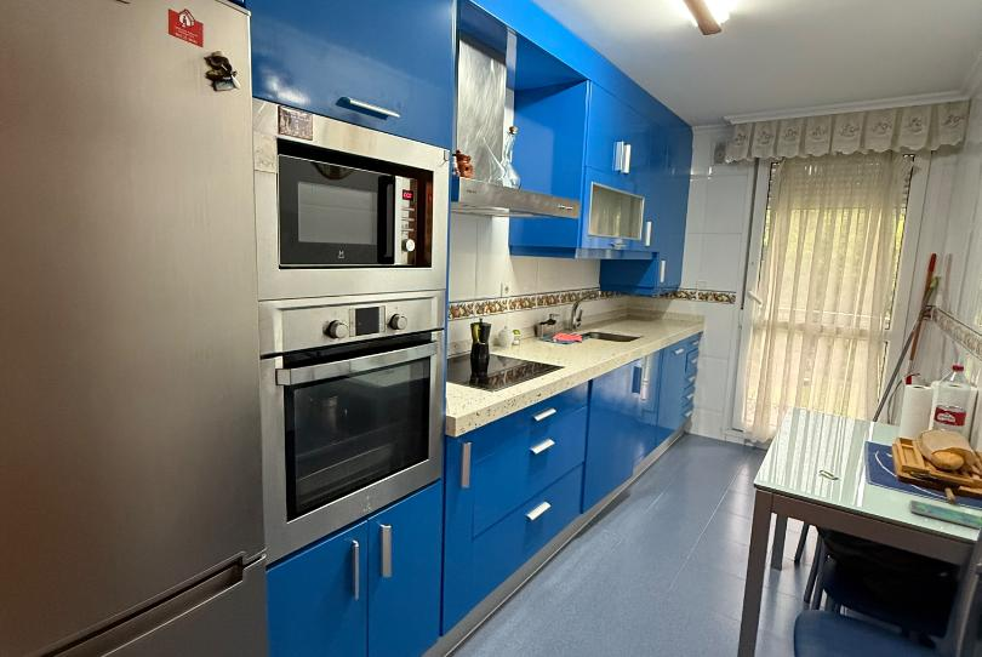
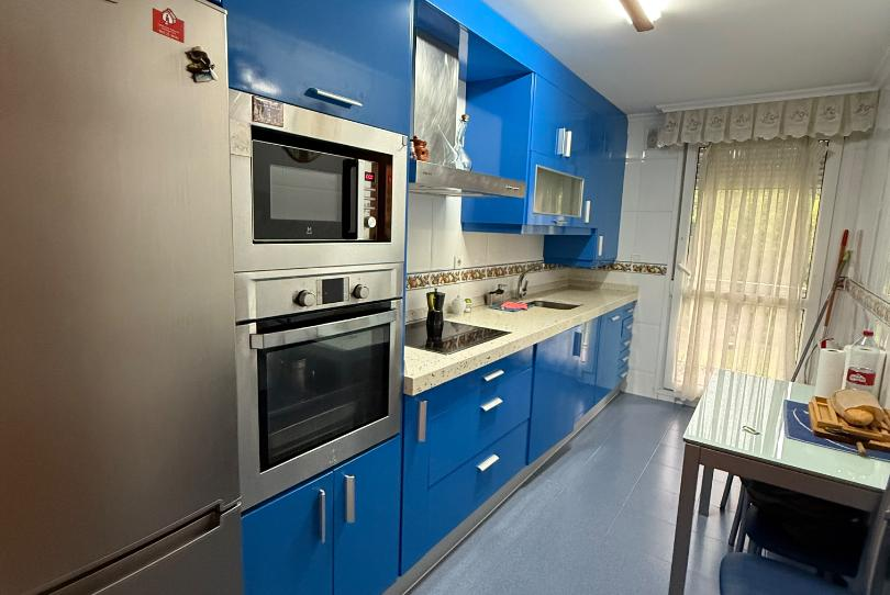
- smartphone (947, 514)
